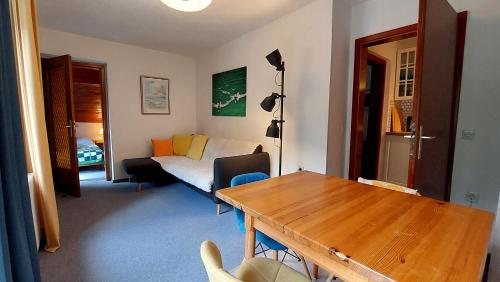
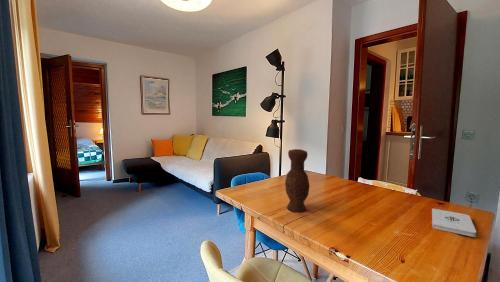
+ vase (297, 179)
+ notepad (451, 221)
